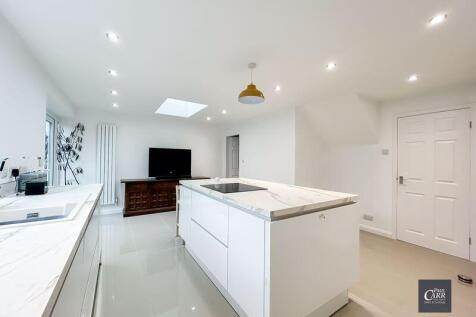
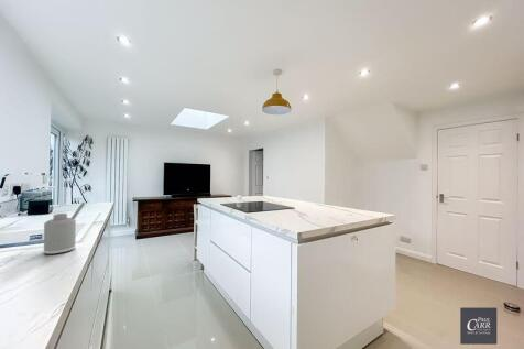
+ soap dispenser (65, 226)
